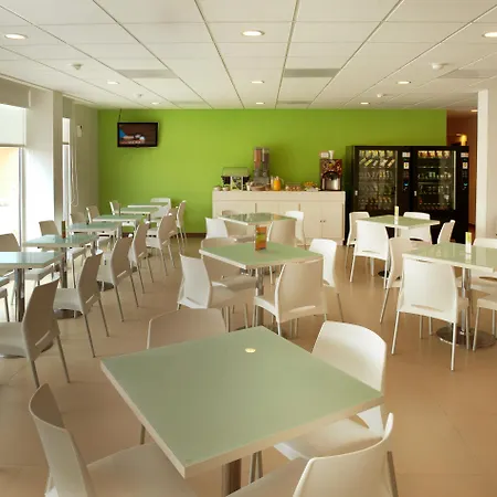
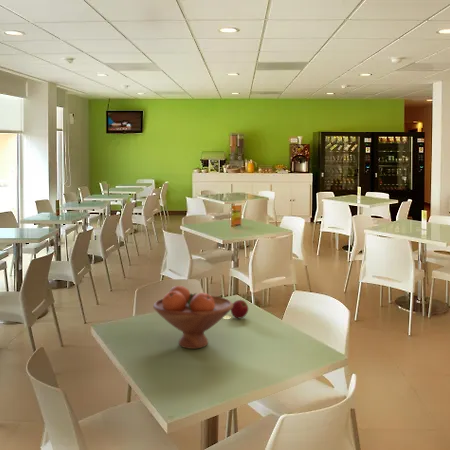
+ fruit bowl (193, 316)
+ apple (239, 309)
